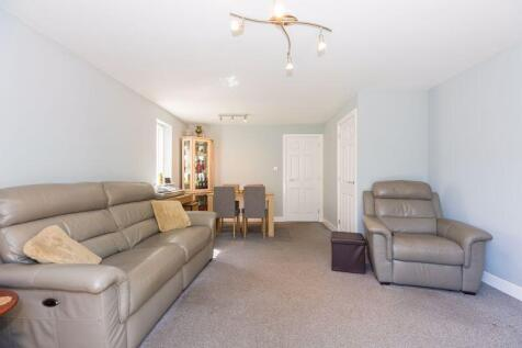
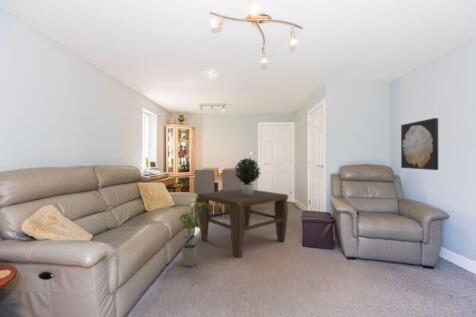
+ coffee table (242, 217)
+ house plant (194, 231)
+ potted plant (247, 176)
+ wall art (418, 145)
